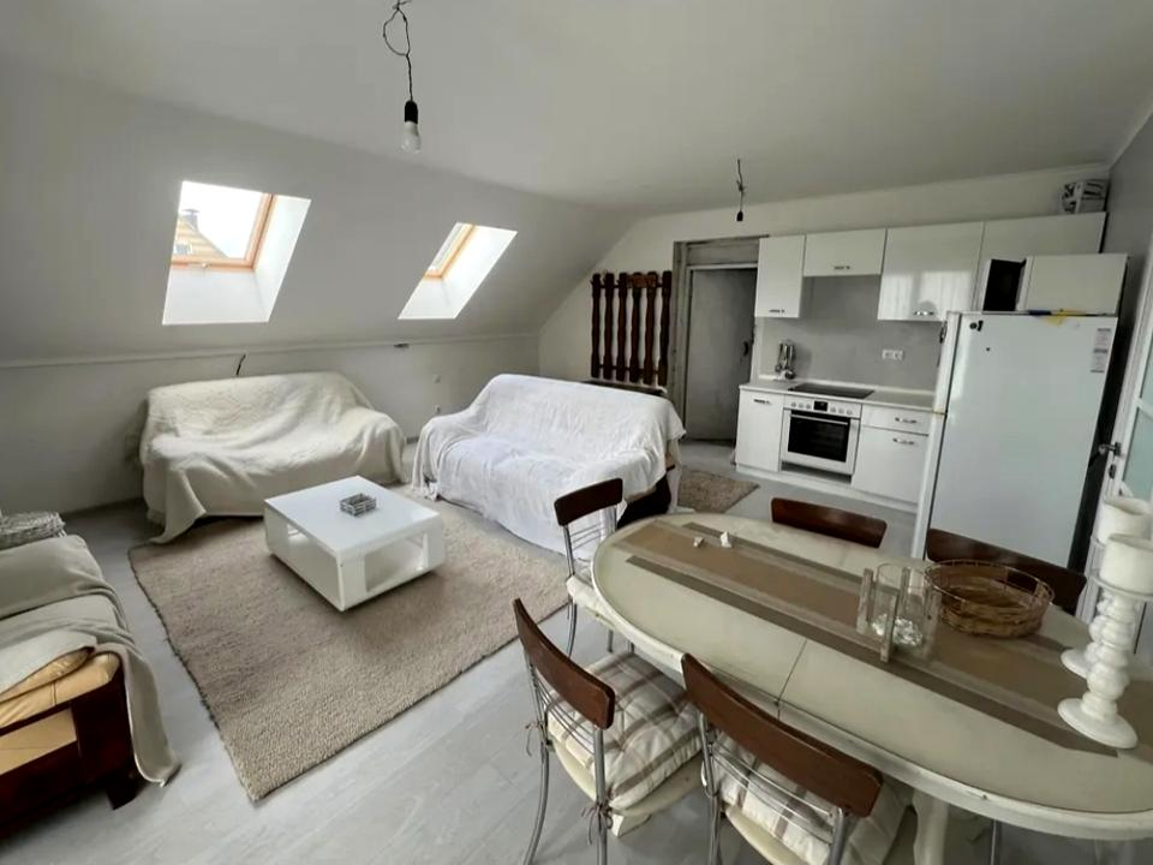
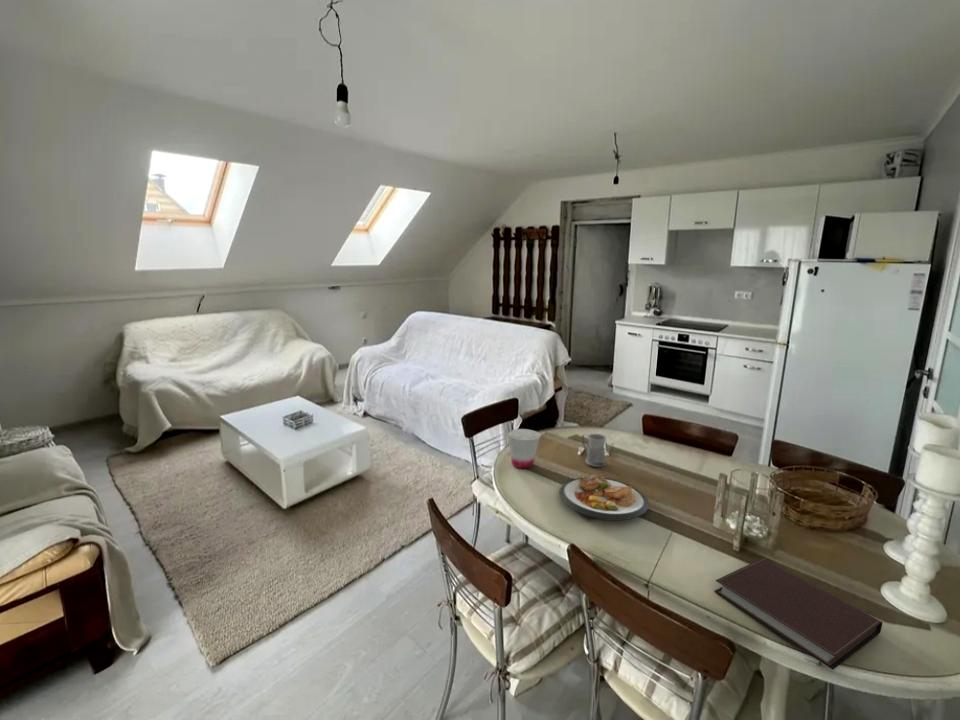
+ mug (592, 447)
+ plate (603, 494)
+ cup (523, 449)
+ notebook (793, 605)
